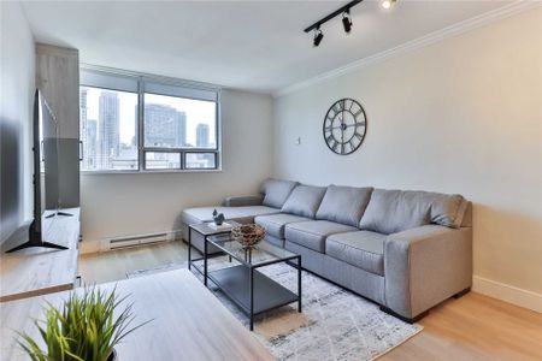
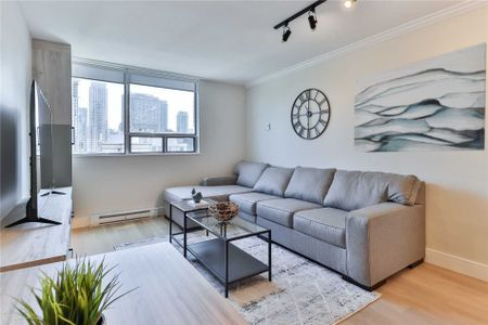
+ wall art (408, 107)
